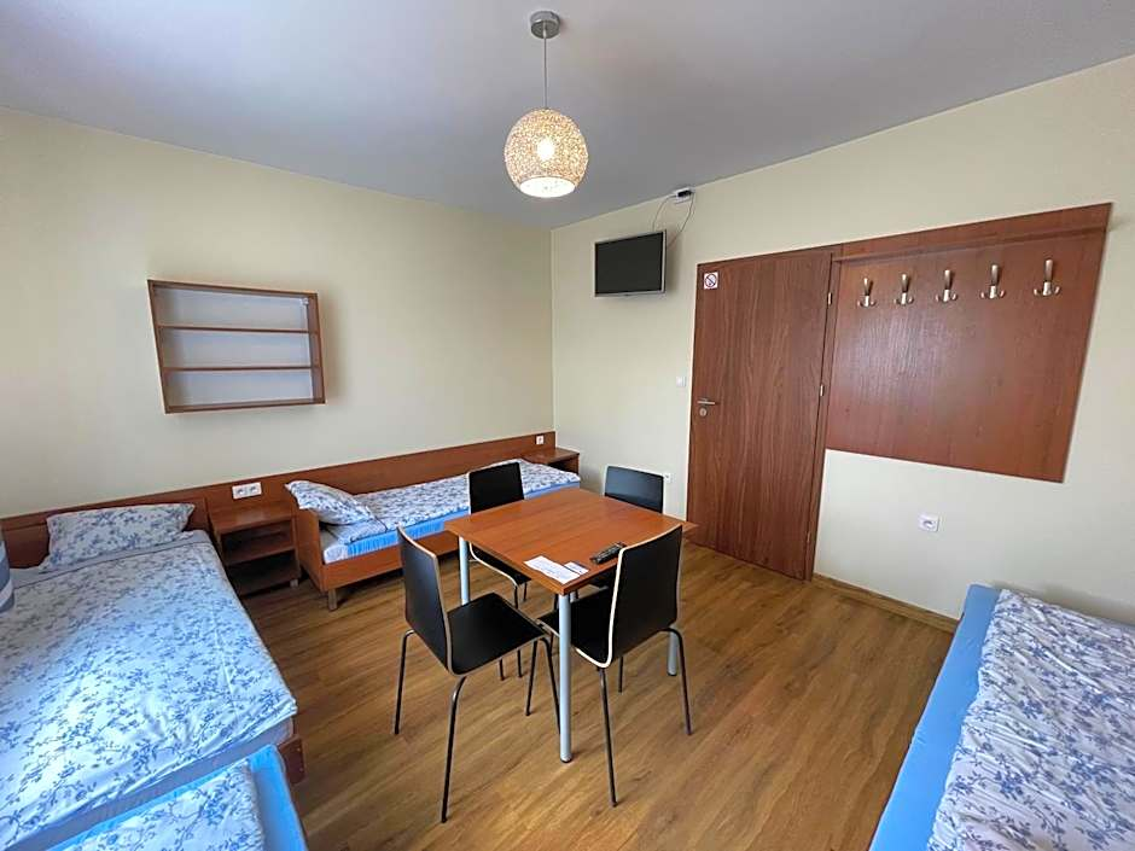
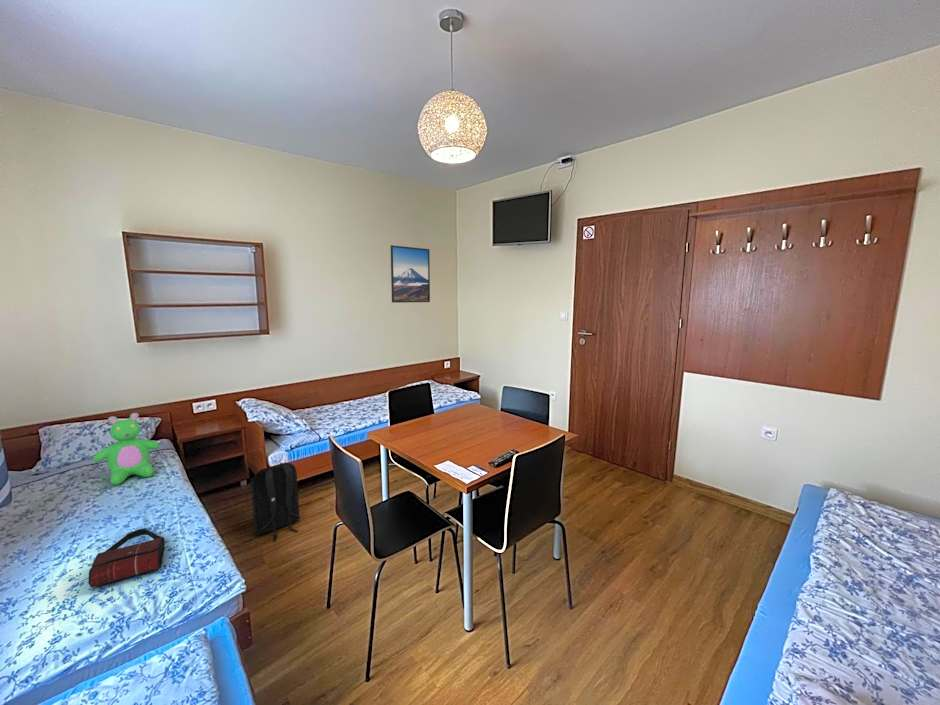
+ backpack (278, 496)
+ shoulder bag (132, 547)
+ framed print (411, 275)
+ teddy bear (128, 446)
